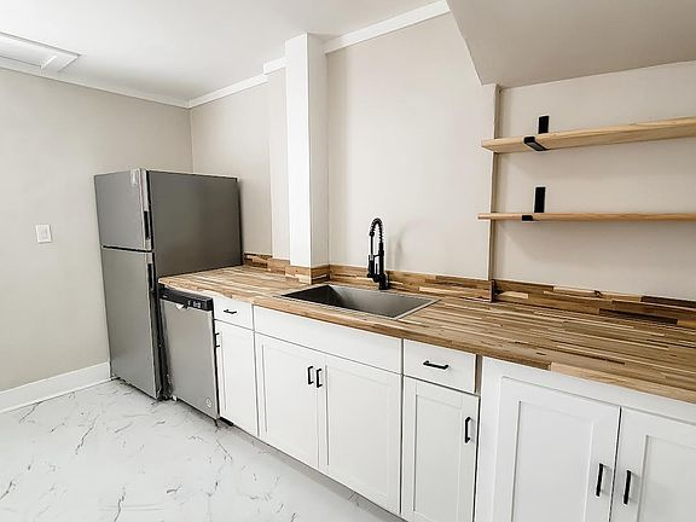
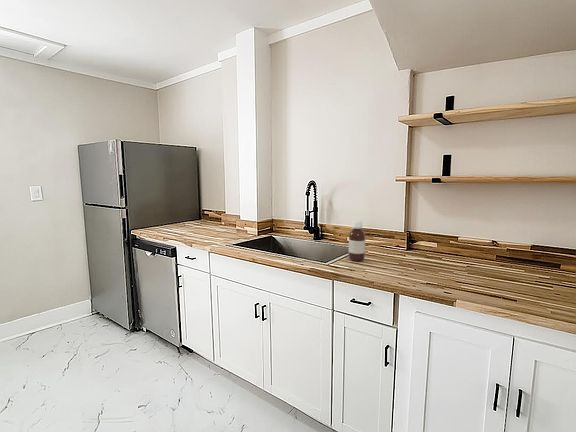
+ bottle (357, 240)
